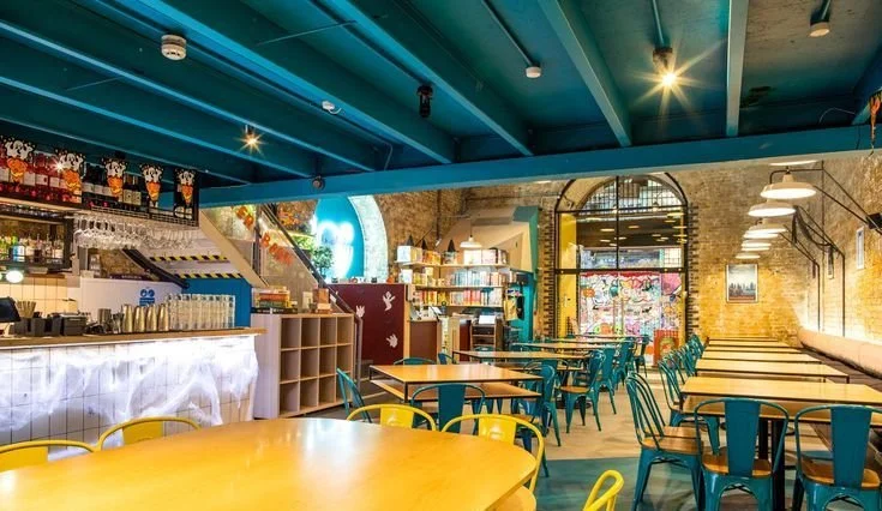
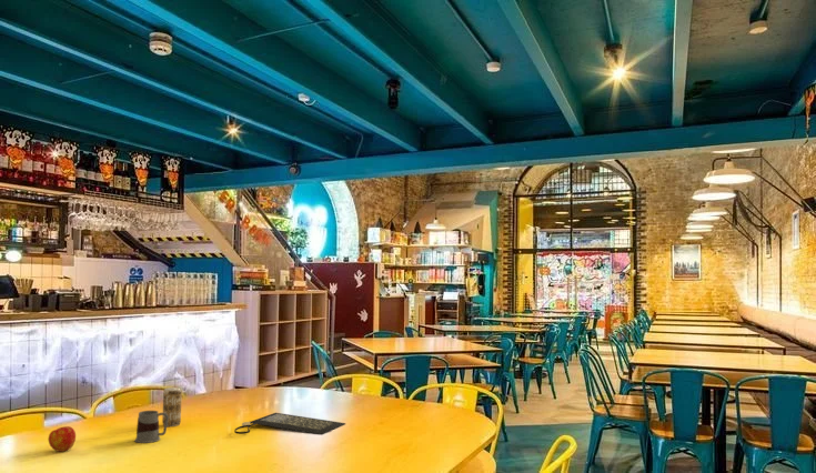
+ apple (61, 439)
+ mug (151, 425)
+ beverage can (172, 406)
+ clutch bag (292, 422)
